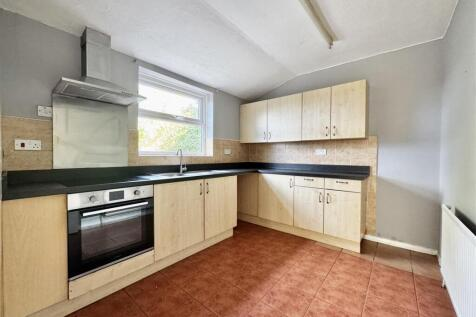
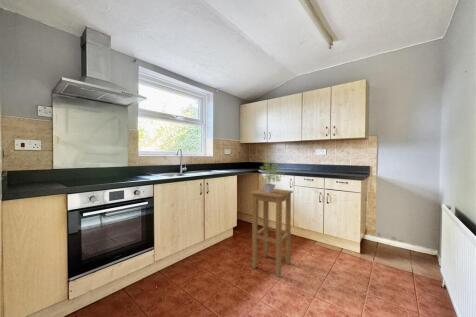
+ stool (271, 228)
+ potted plant (271, 174)
